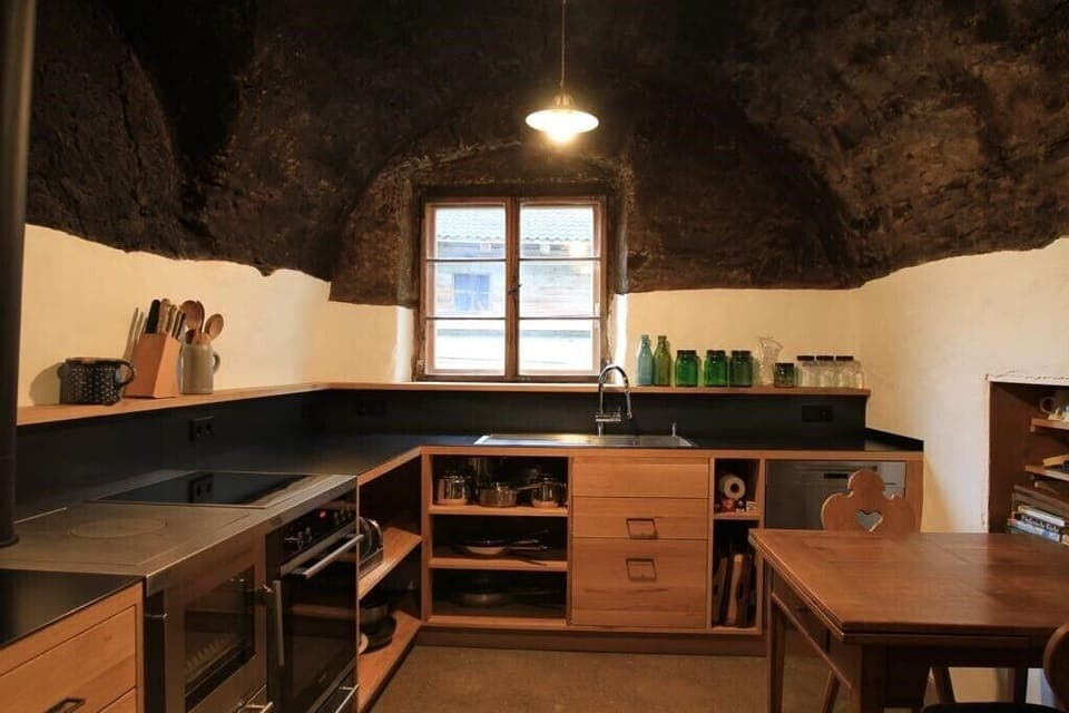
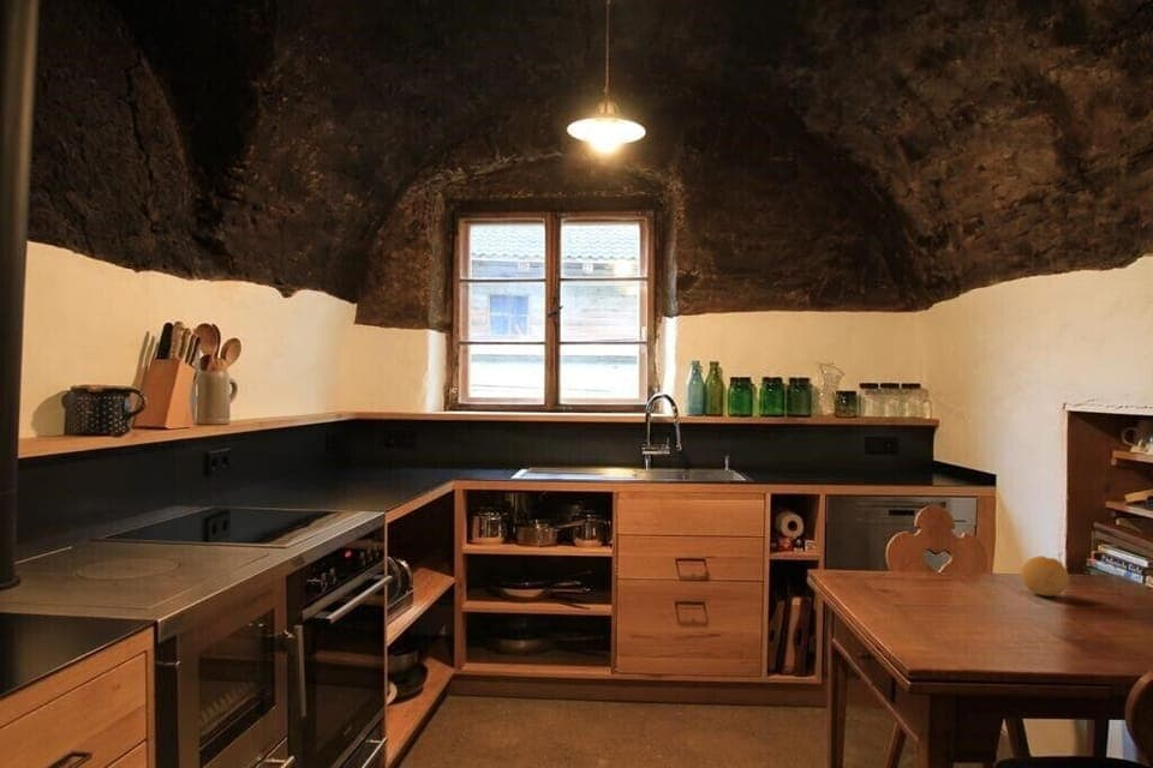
+ fruit (1044, 575)
